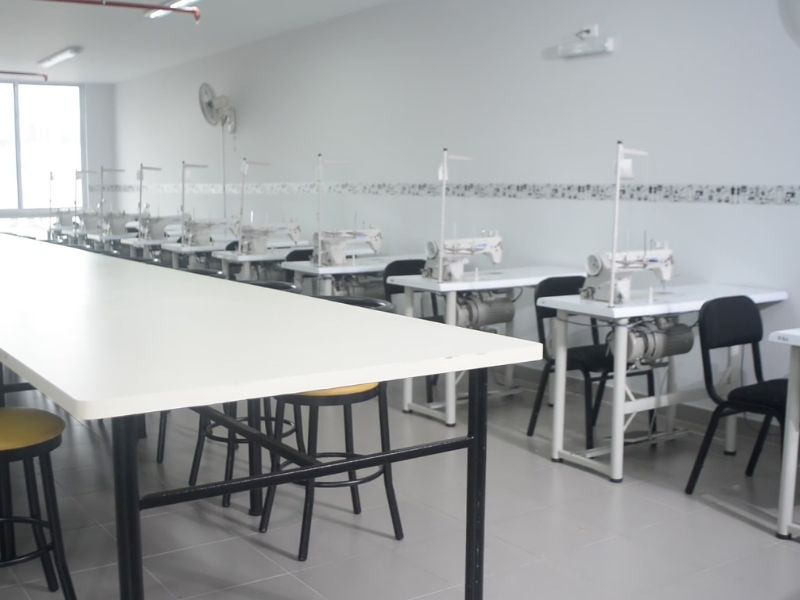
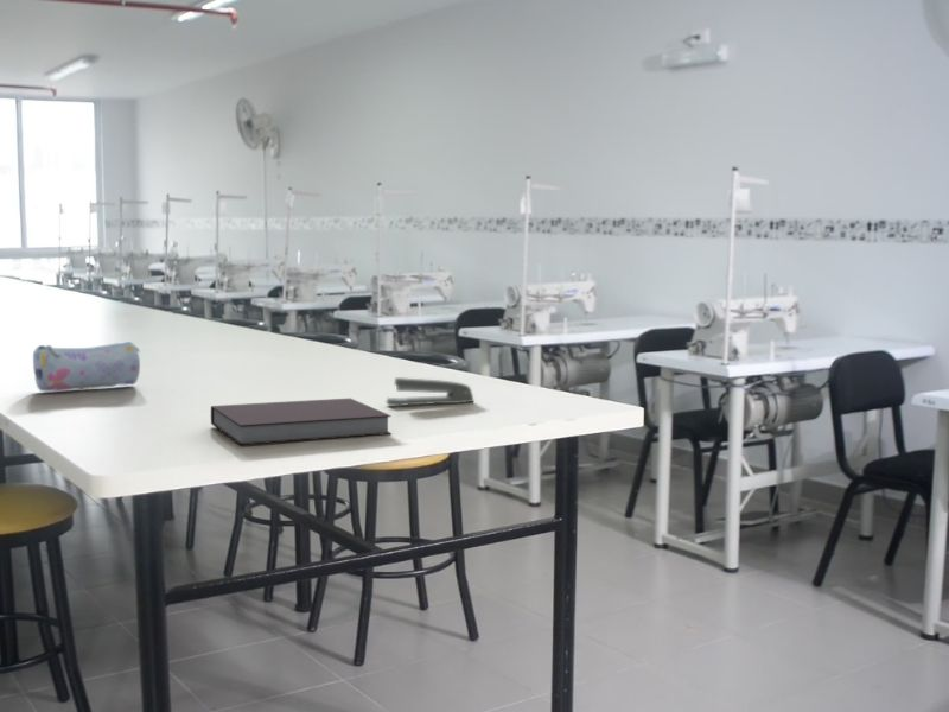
+ pencil case (87, 365)
+ stapler (429, 389)
+ notebook (299, 419)
